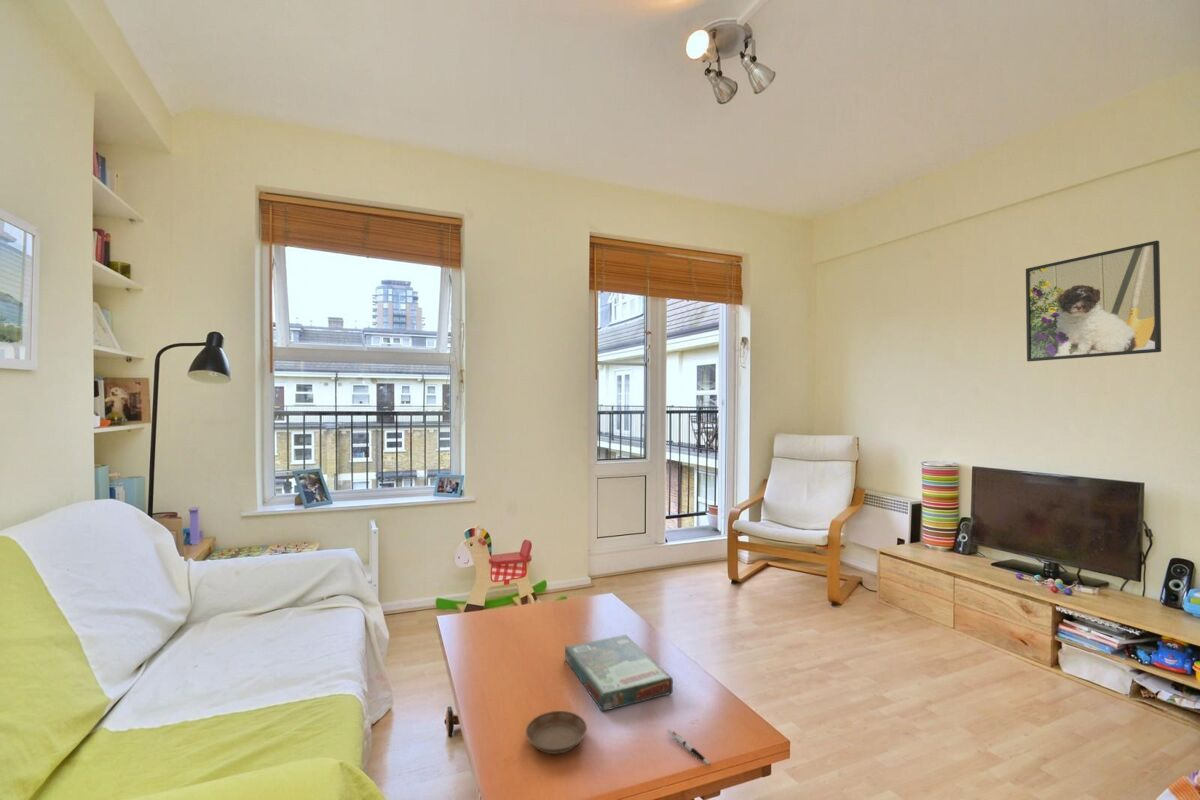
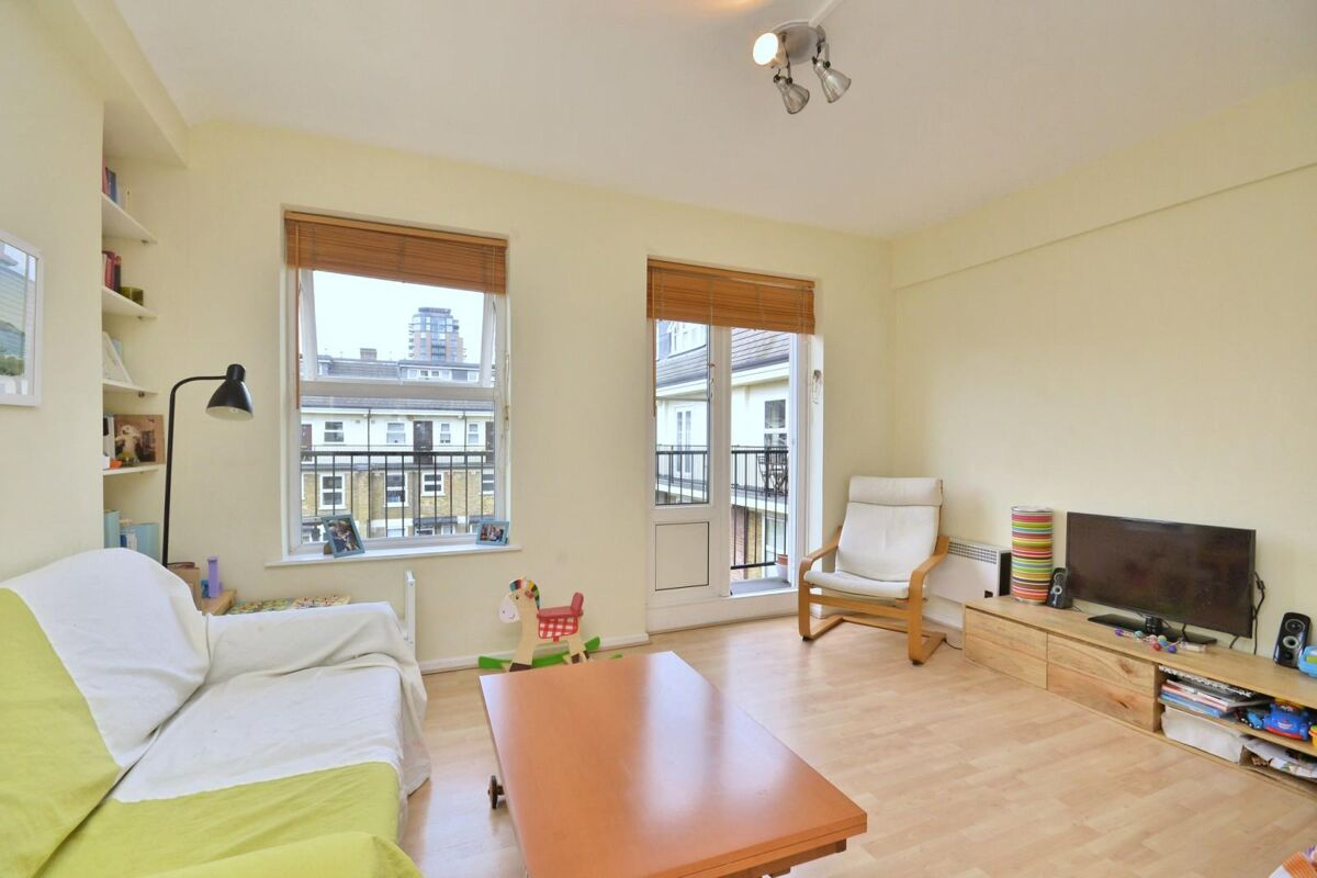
- board game (615, 668)
- pen (688, 746)
- saucer (556, 733)
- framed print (1087, 306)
